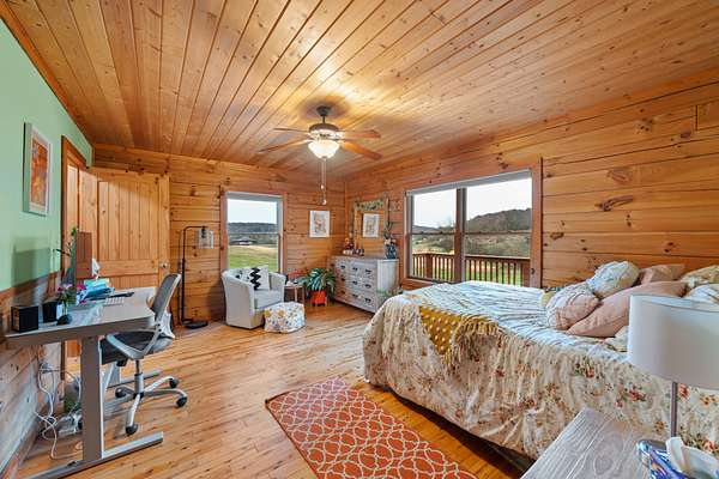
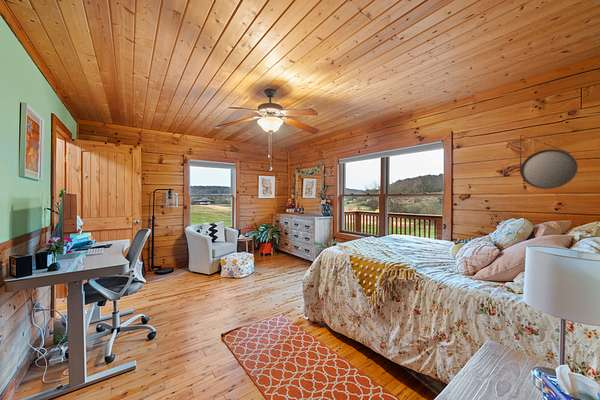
+ home mirror (546, 160)
